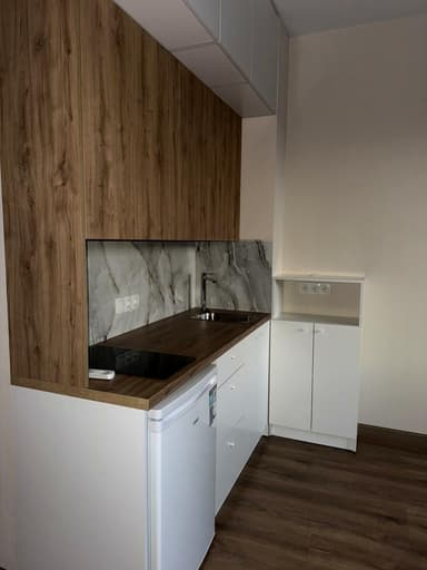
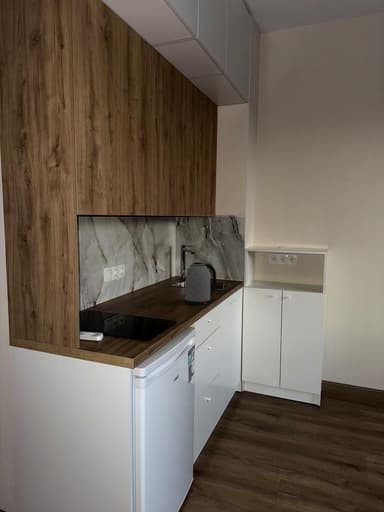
+ kettle (201, 281)
